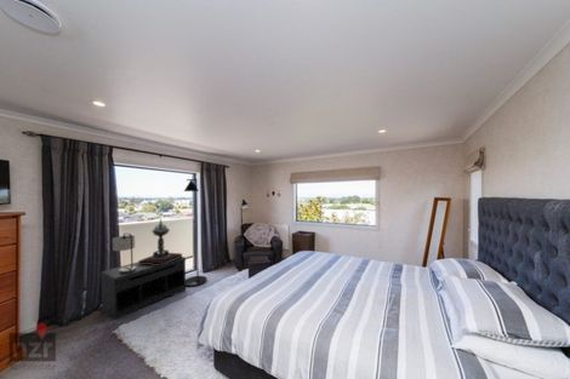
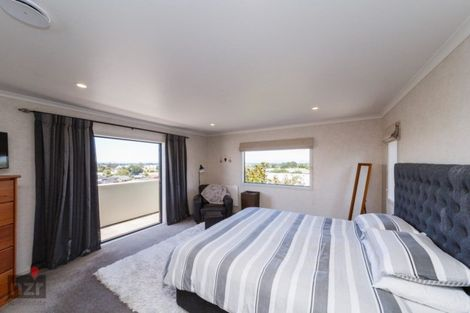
- bench (147, 281)
- floor lamp (196, 230)
- decorative urn (160, 239)
- lamp (125, 249)
